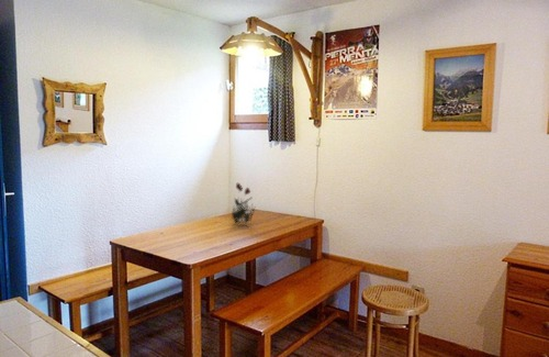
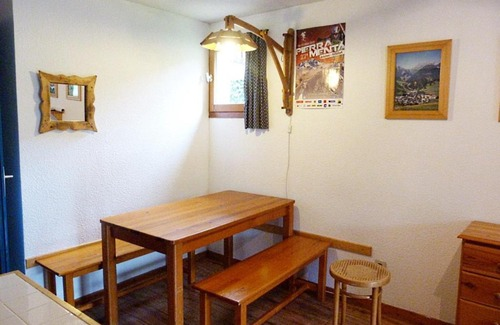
- flower (243, 203)
